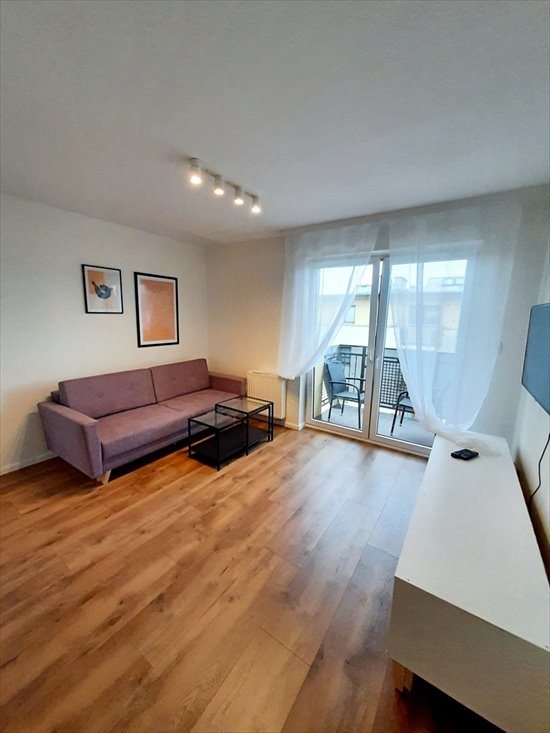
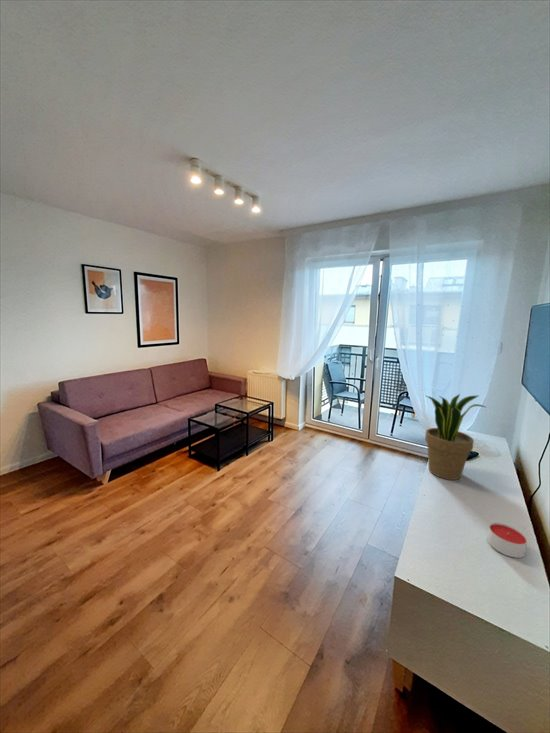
+ candle (506, 539)
+ potted plant (450, 432)
